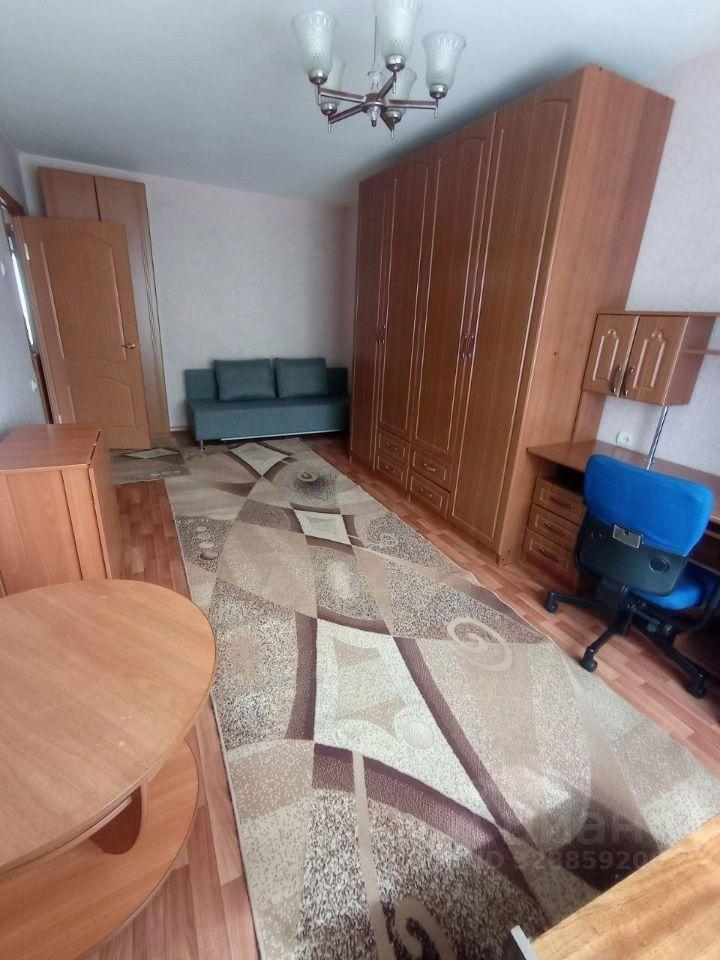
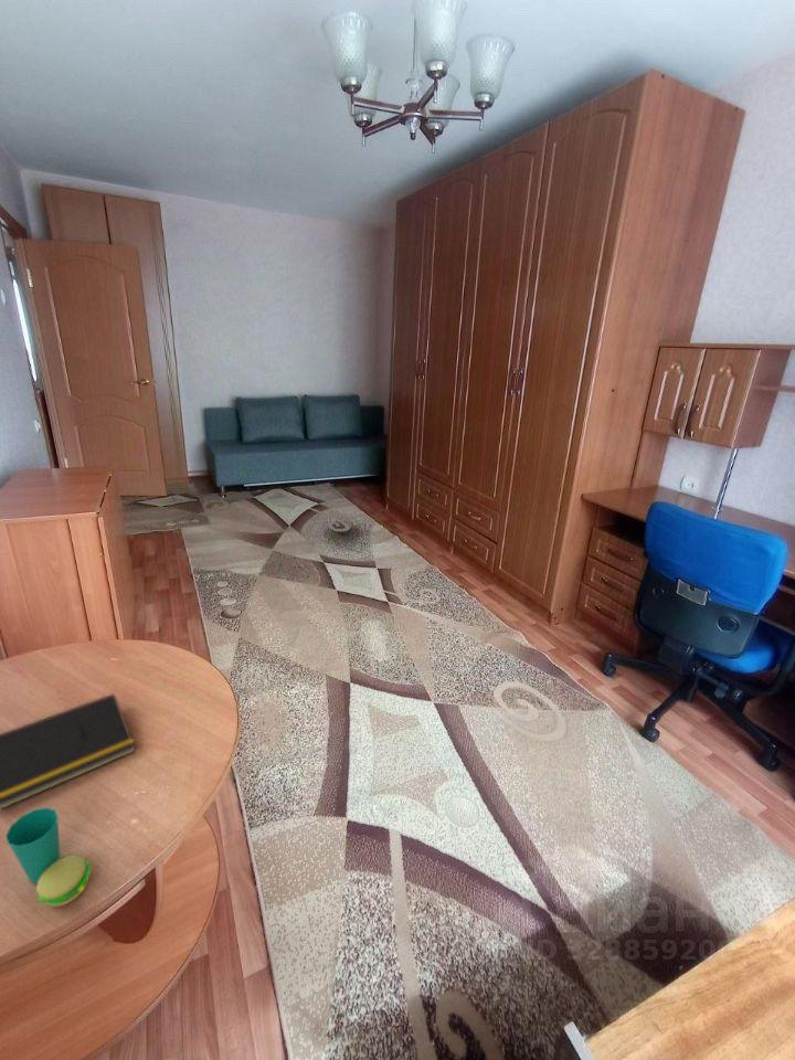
+ notepad (61, 745)
+ cup (50, 857)
